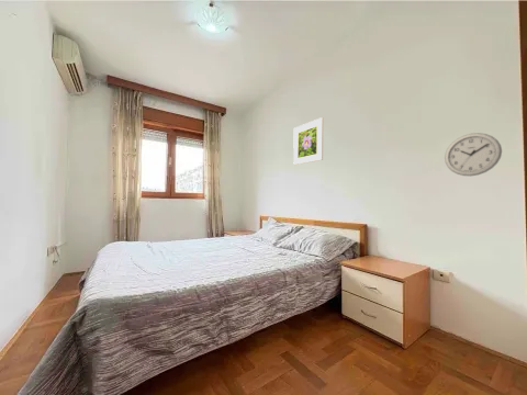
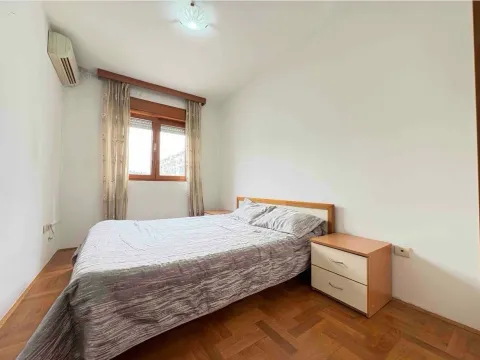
- wall clock (470, 154)
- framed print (306, 143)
